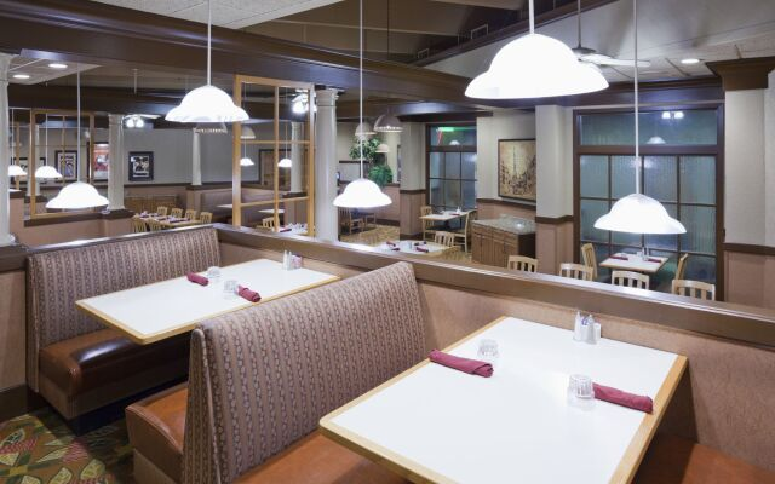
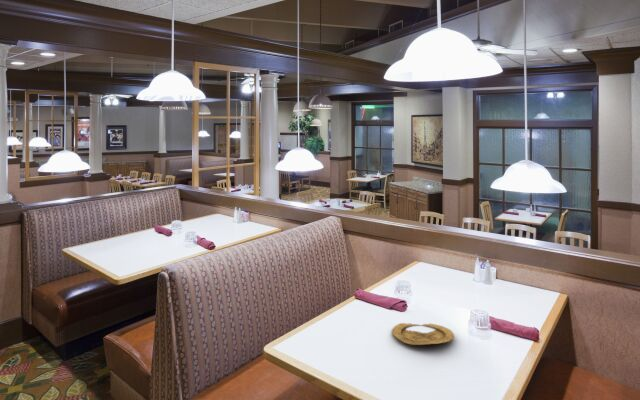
+ plate (422, 333)
